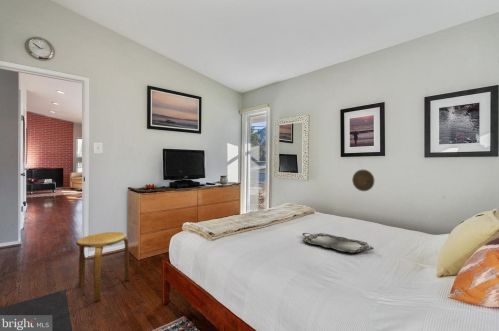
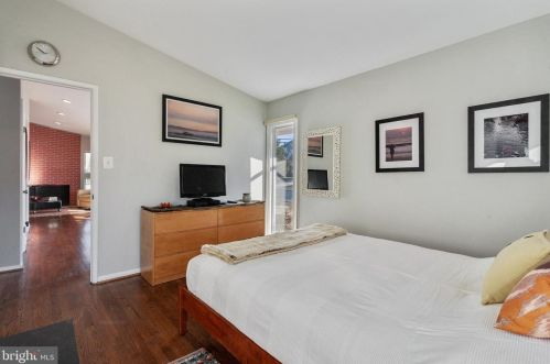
- decorative plate (362, 180)
- serving tray (334, 241)
- stool (101, 263)
